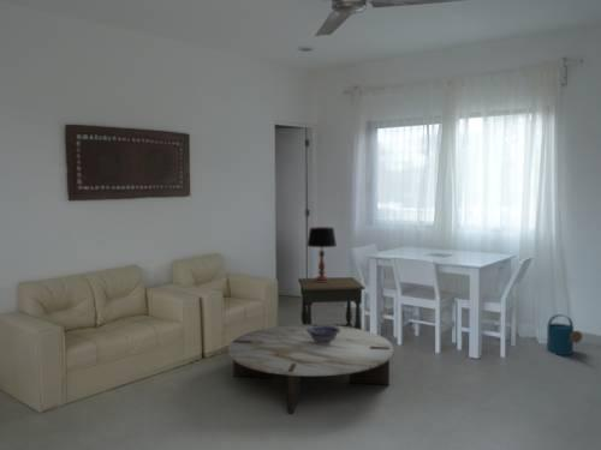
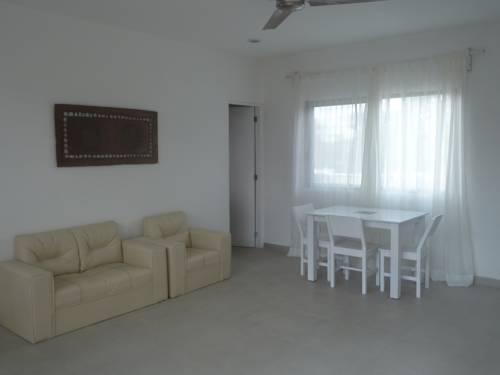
- watering can (564, 335)
- decorative bowl (323, 335)
- table lamp (321, 254)
- side table (329, 301)
- coffee table (310, 361)
